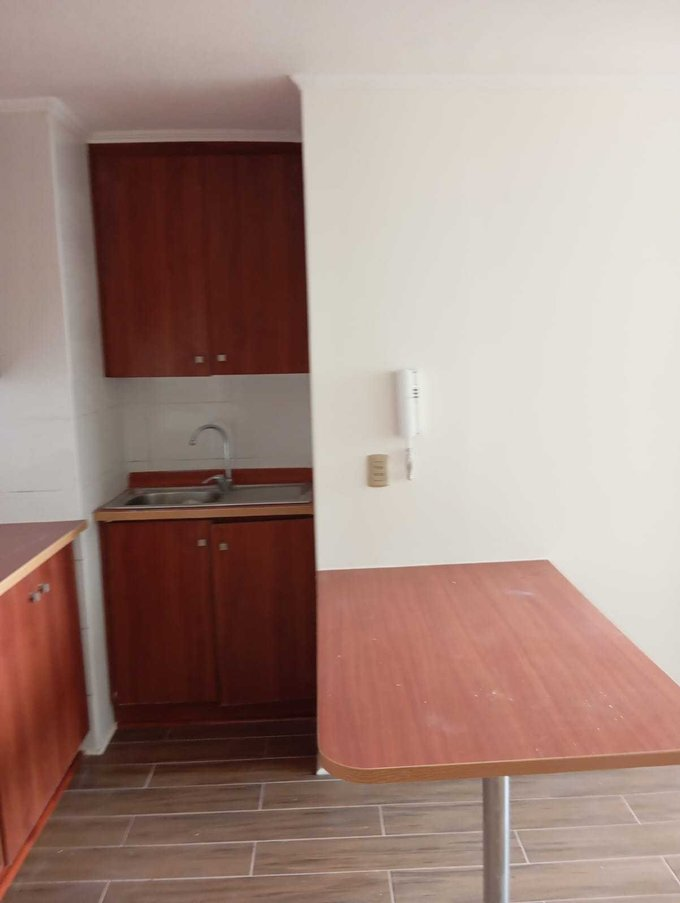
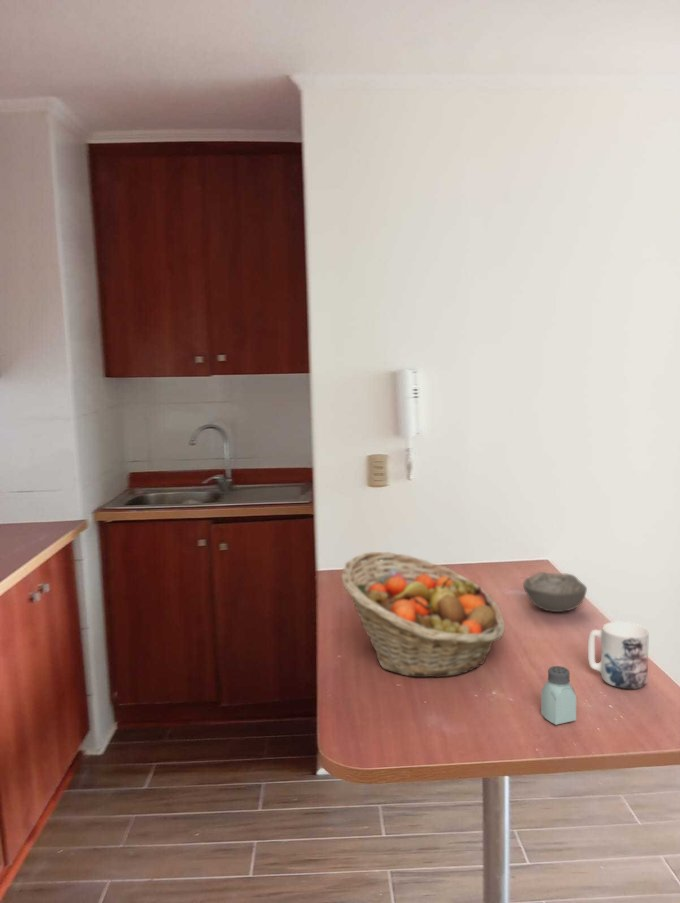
+ bowl (554, 594)
+ mug (619, 655)
+ saltshaker (558, 694)
+ fruit basket (422, 607)
